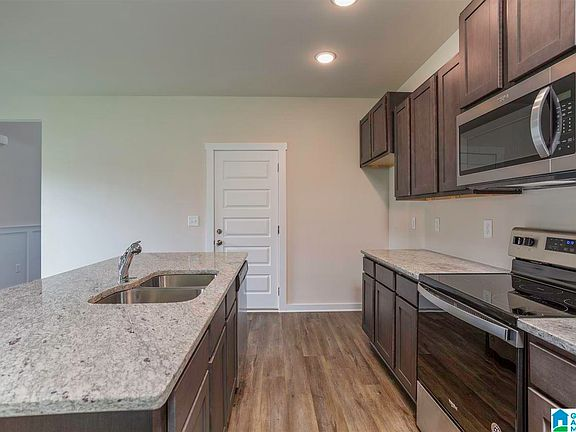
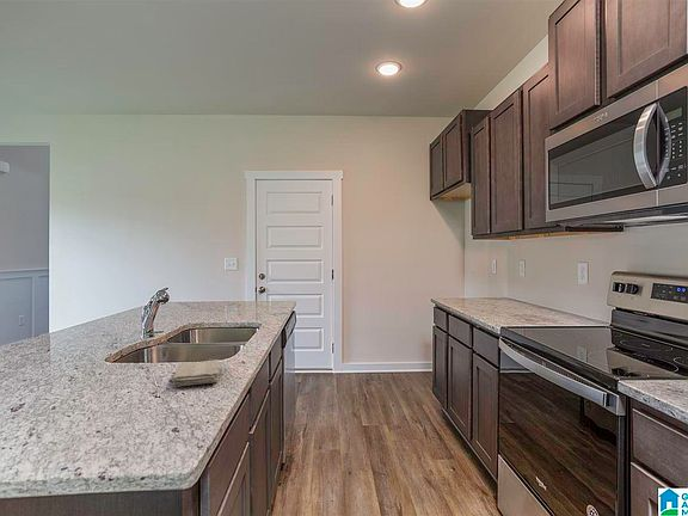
+ washcloth (197, 370)
